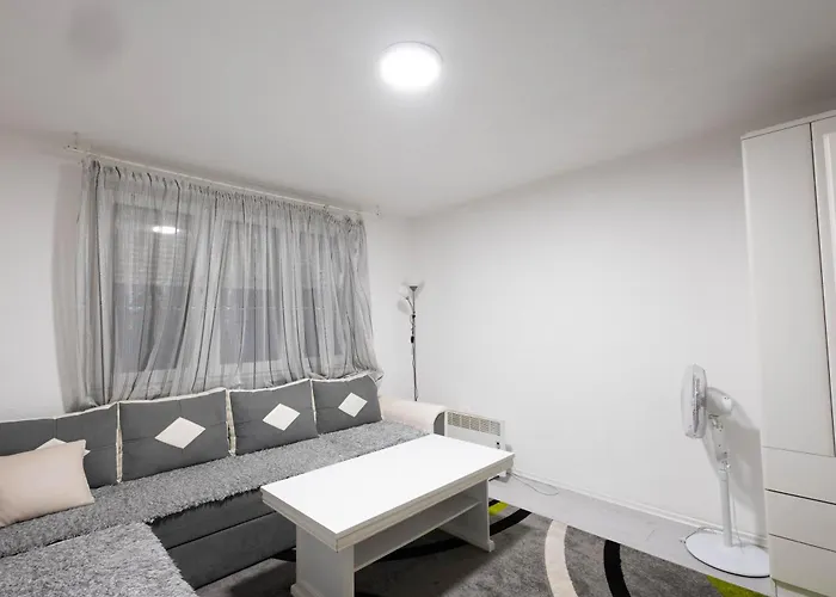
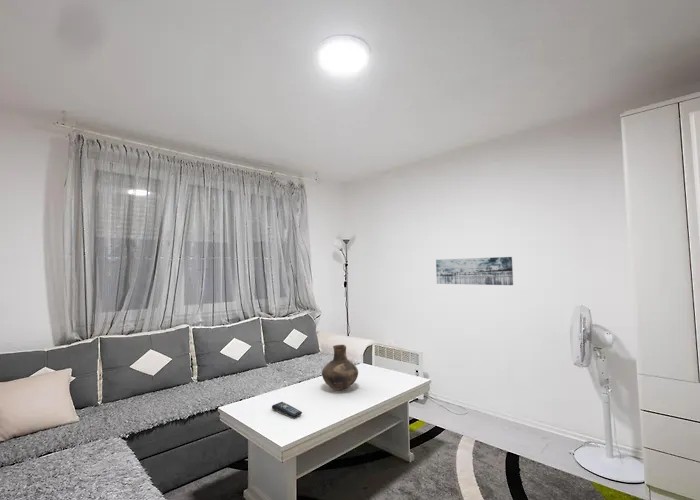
+ wall art (471, 271)
+ vase (340, 367)
+ remote control (286, 409)
